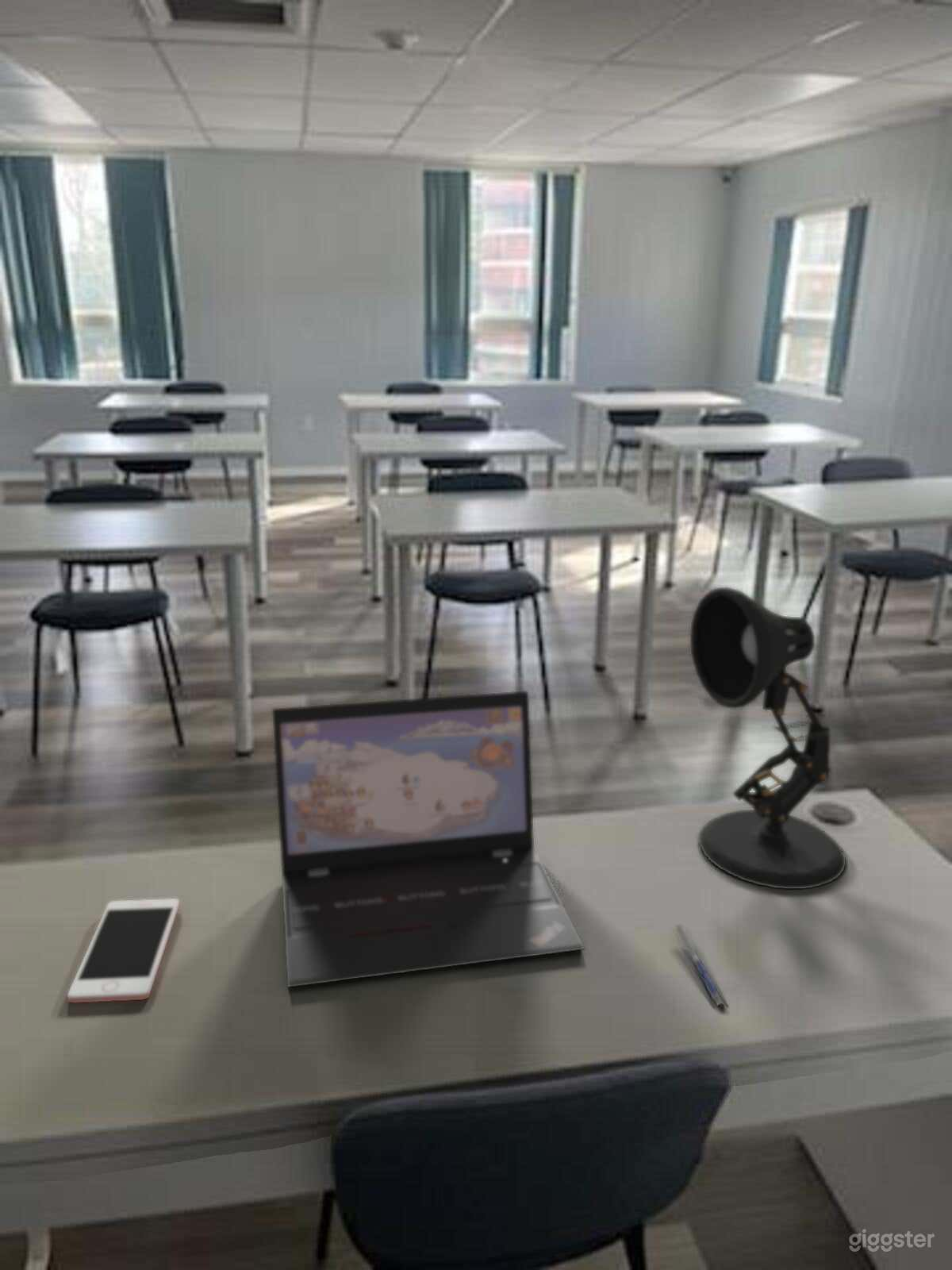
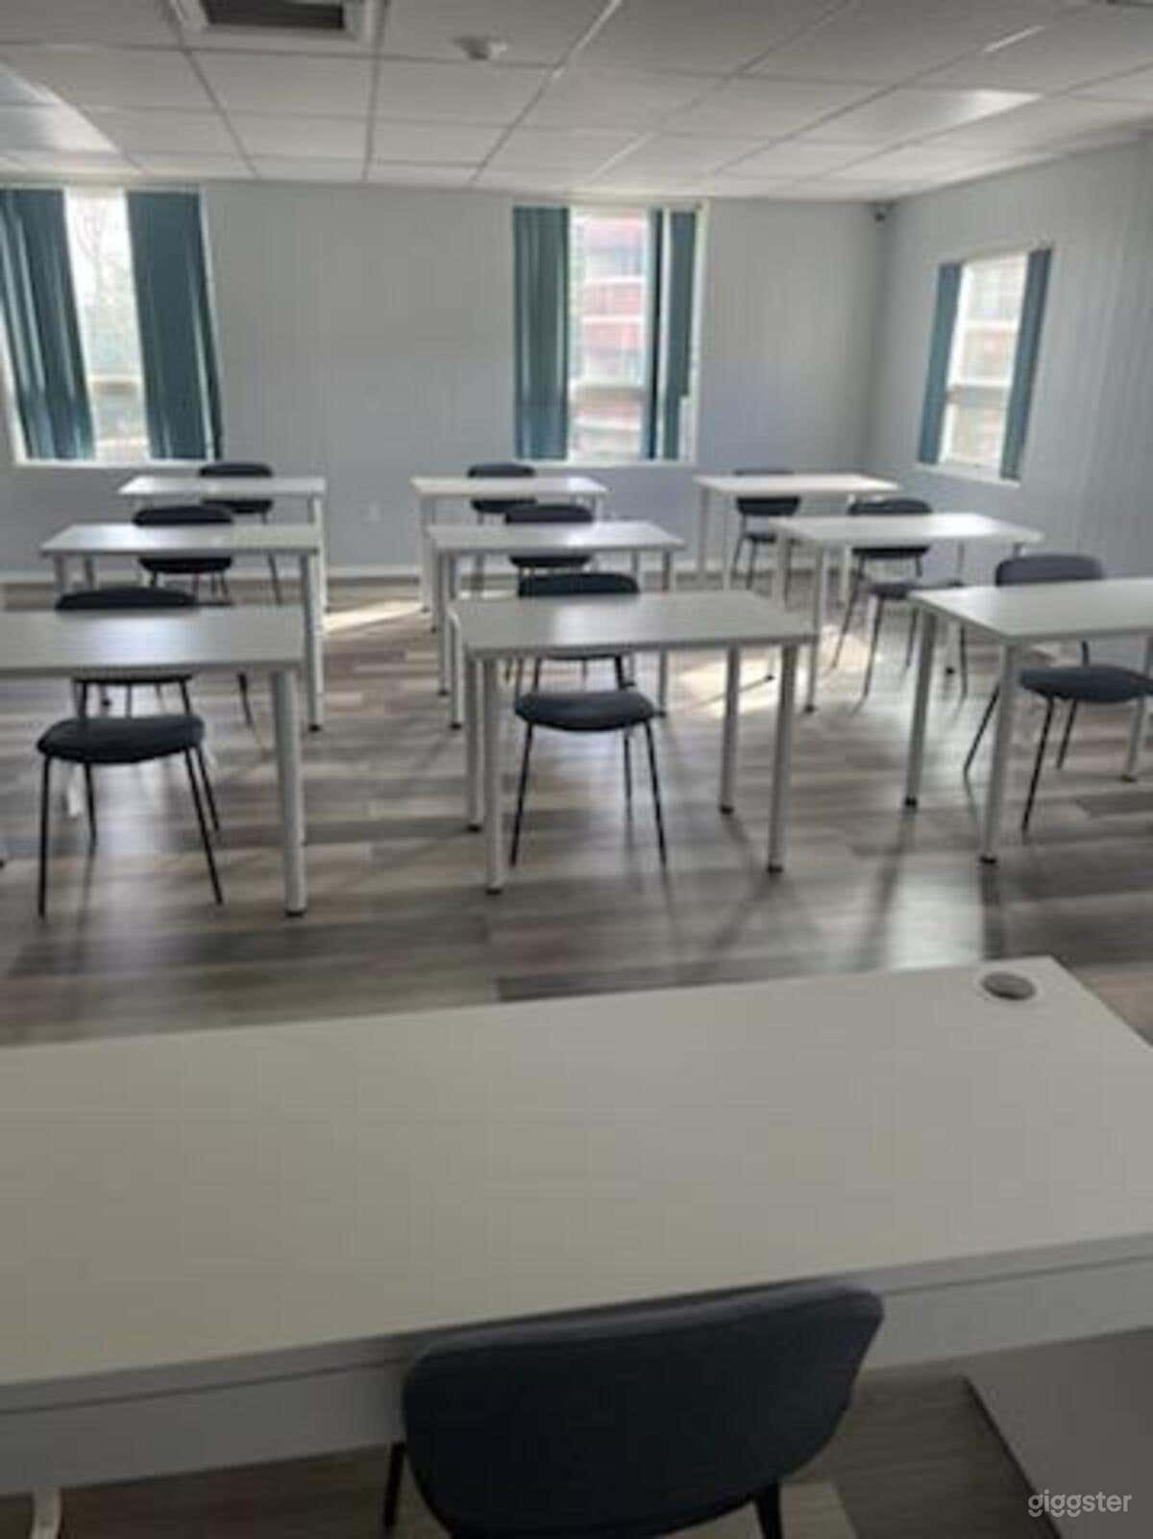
- pen (698, 962)
- desk lamp (782, 722)
- cell phone (127, 947)
- laptop (420, 826)
